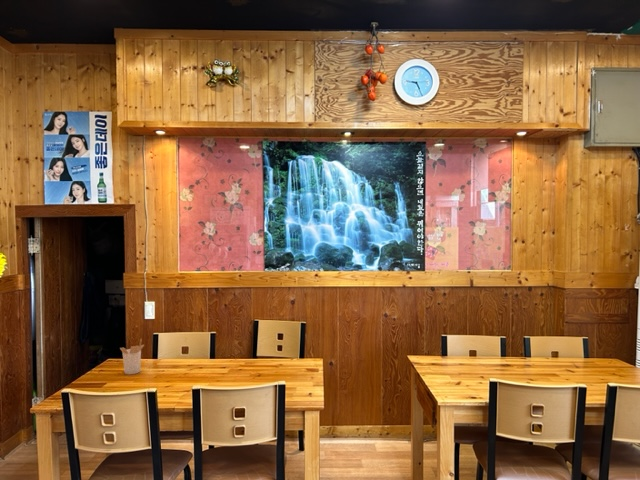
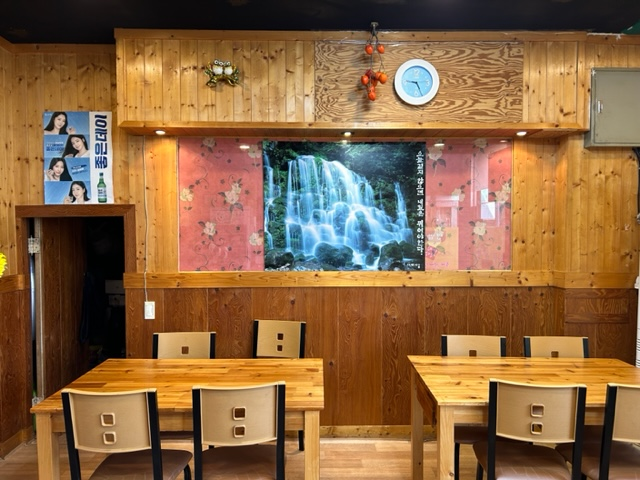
- utensil holder (133, 357)
